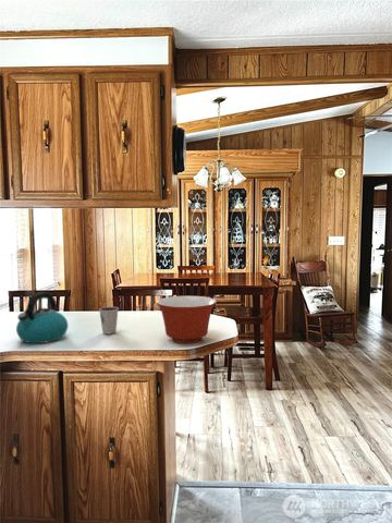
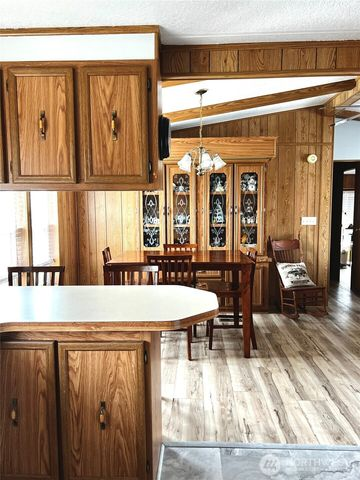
- kettle (39, 316)
- dixie cup (109, 320)
- mixing bowl (186, 319)
